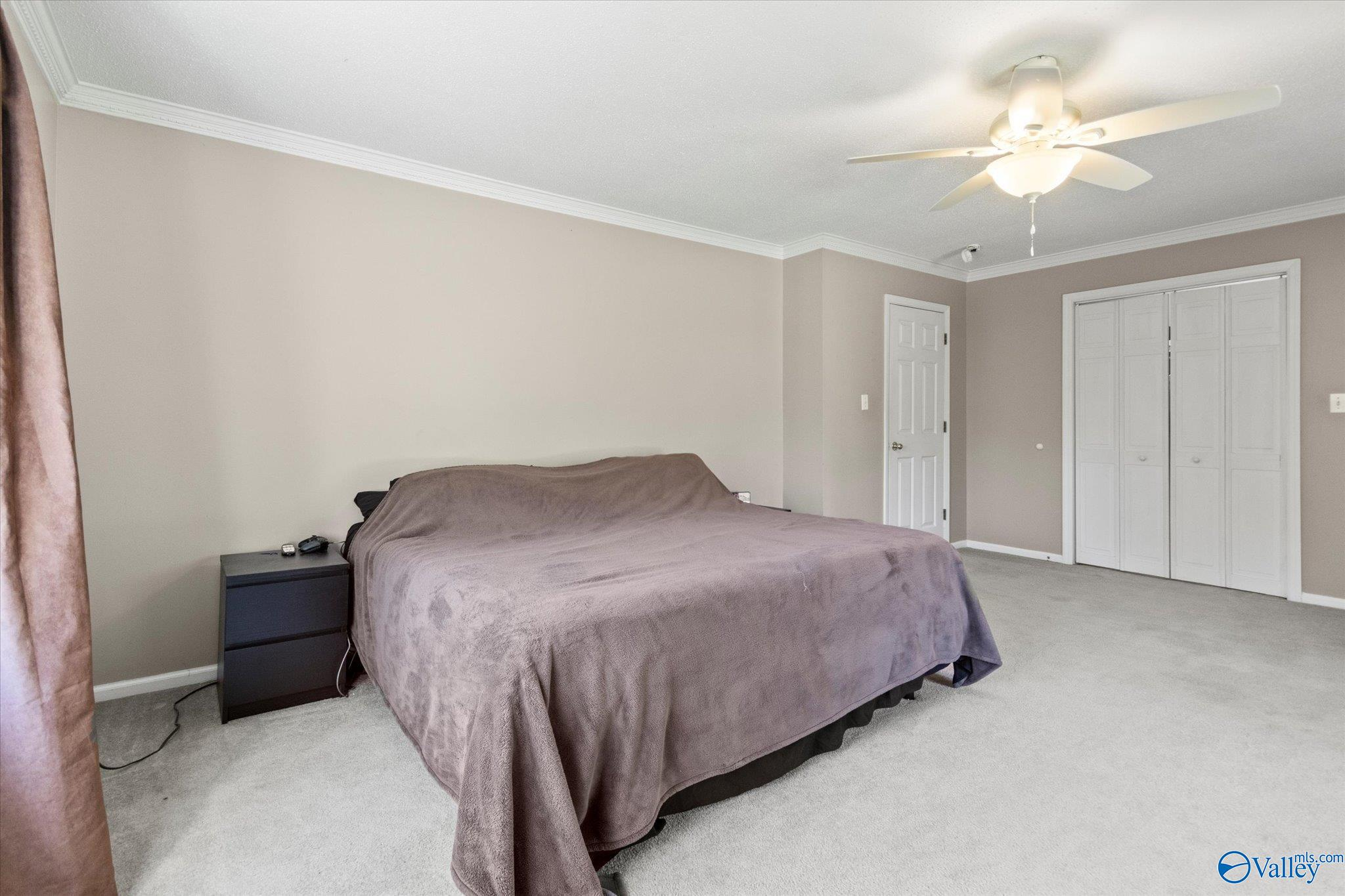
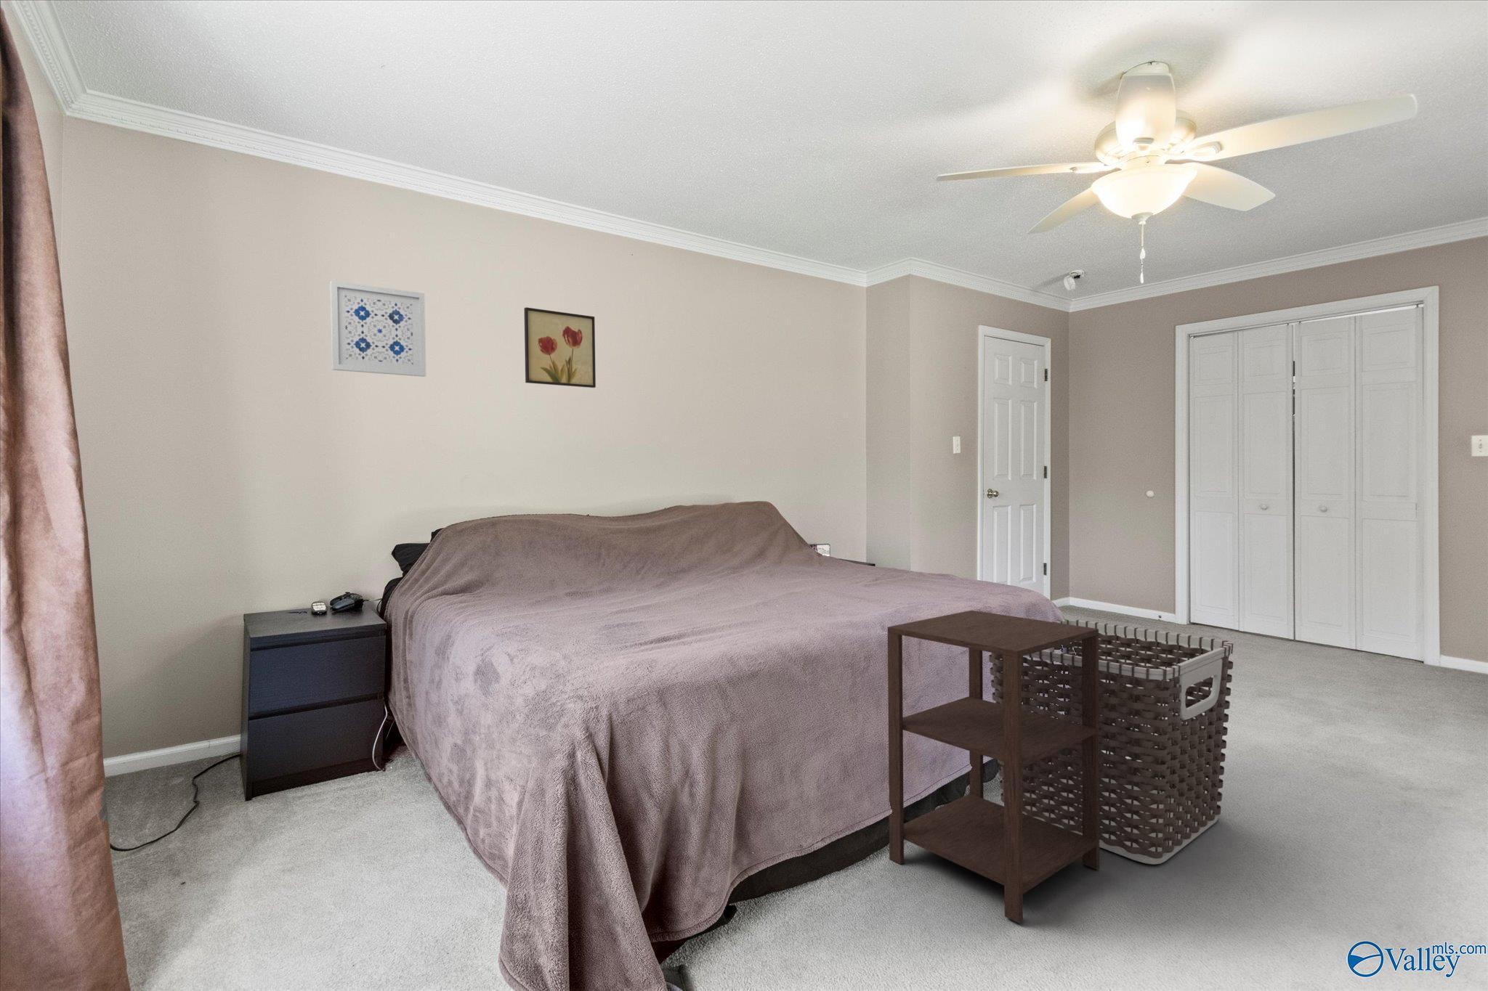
+ wall art (379, 331)
+ side table (991, 745)
+ wall art (560, 348)
+ clothes hamper (1107, 726)
